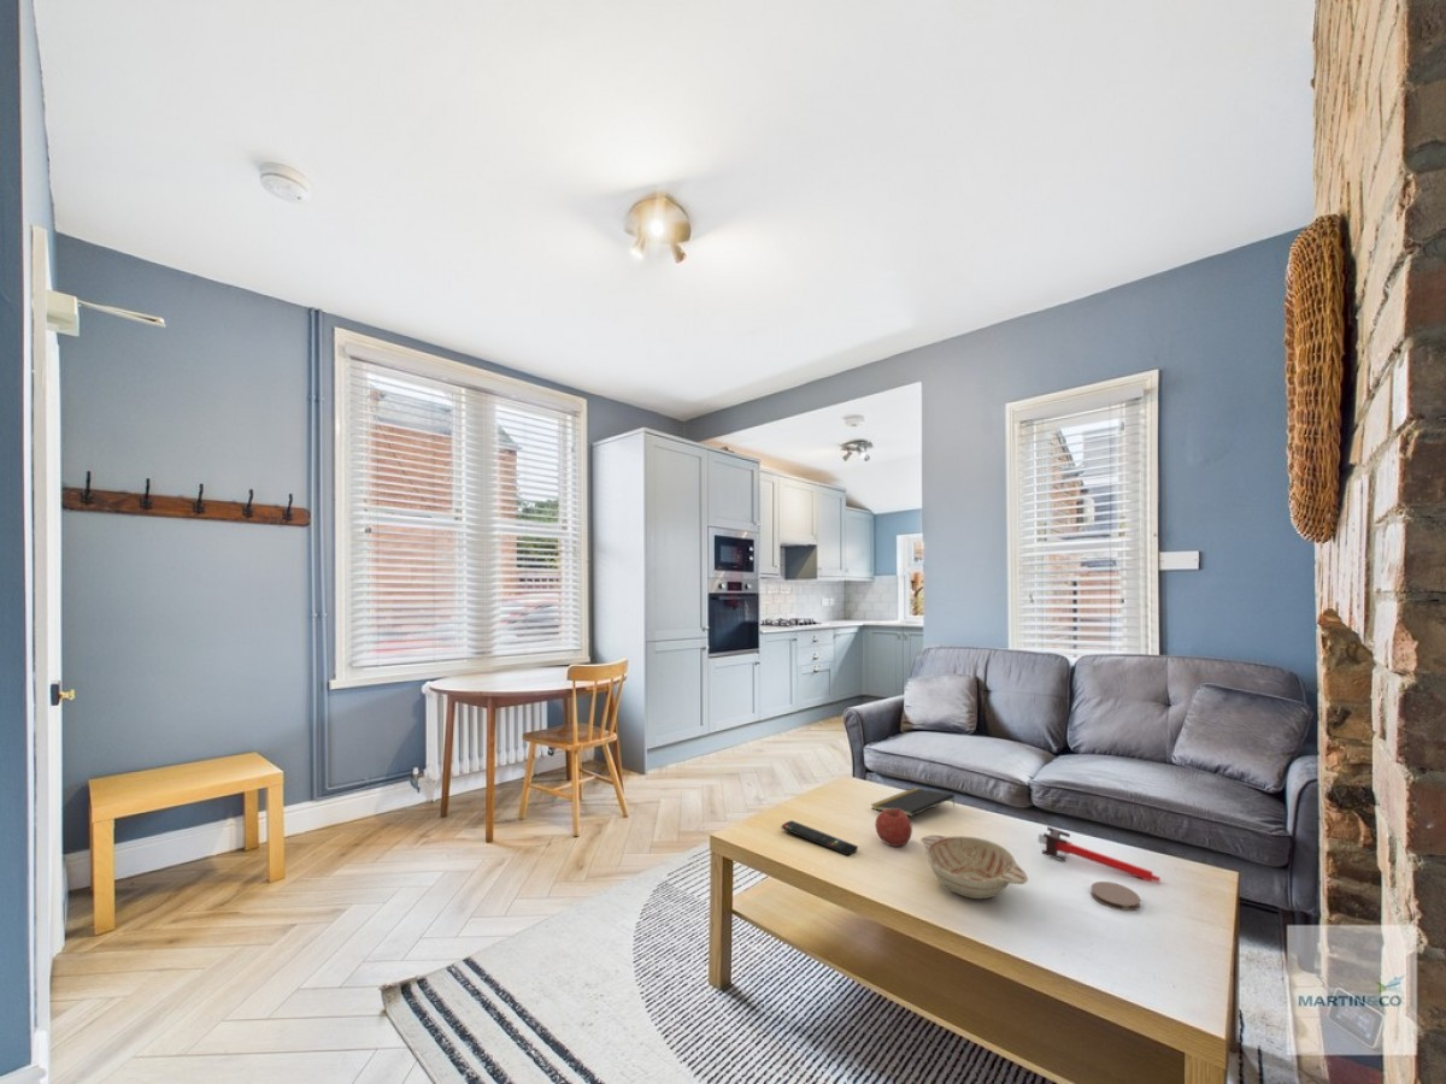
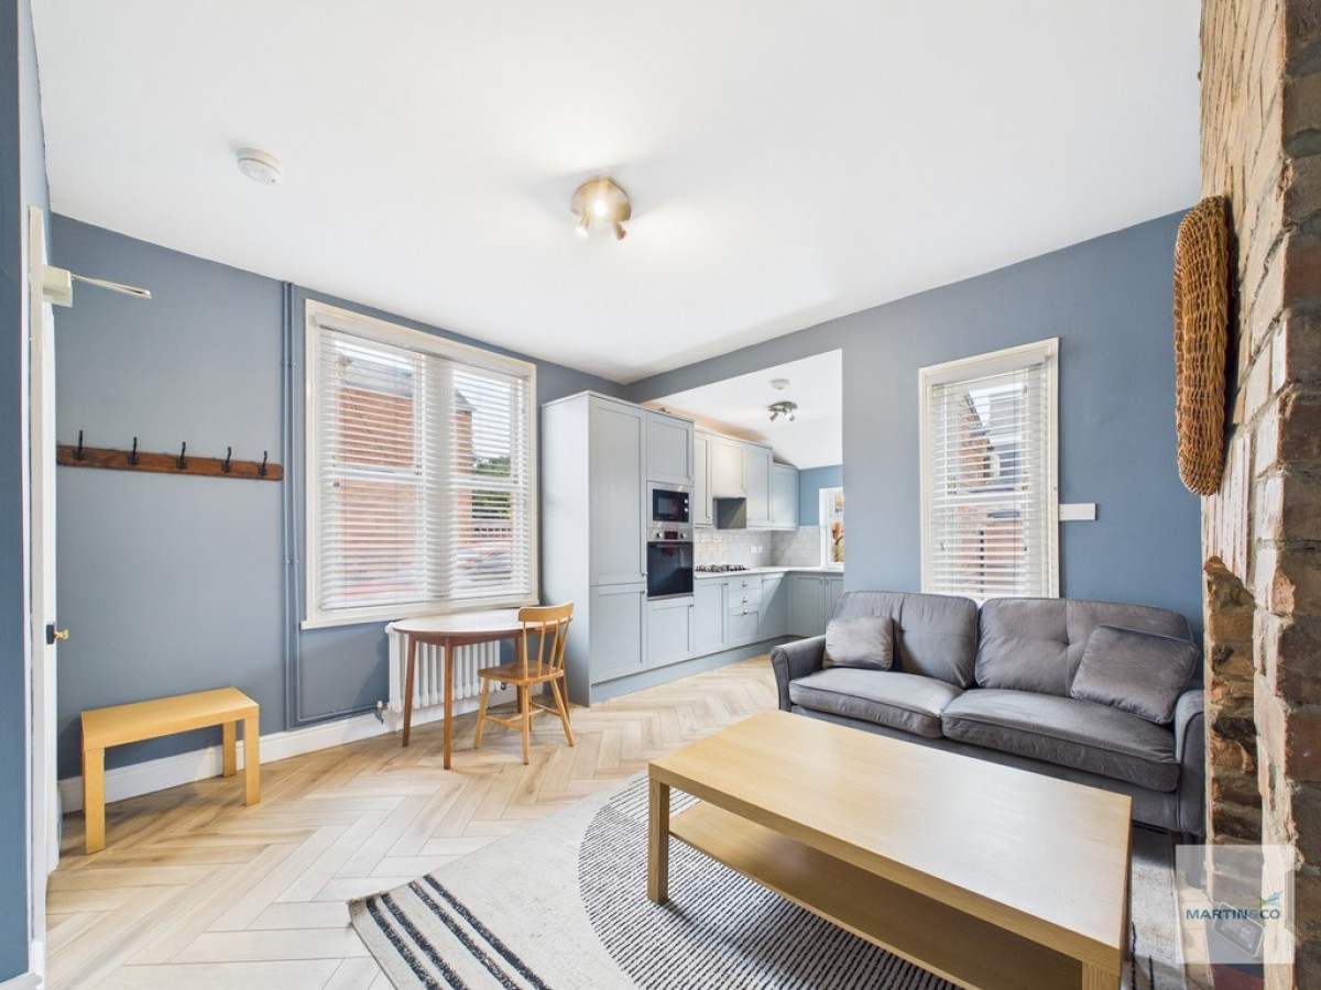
- remote control (817, 837)
- candle (1095, 854)
- notepad (912, 801)
- coaster (1115, 895)
- fruit (893, 824)
- decorative bowl (969, 870)
